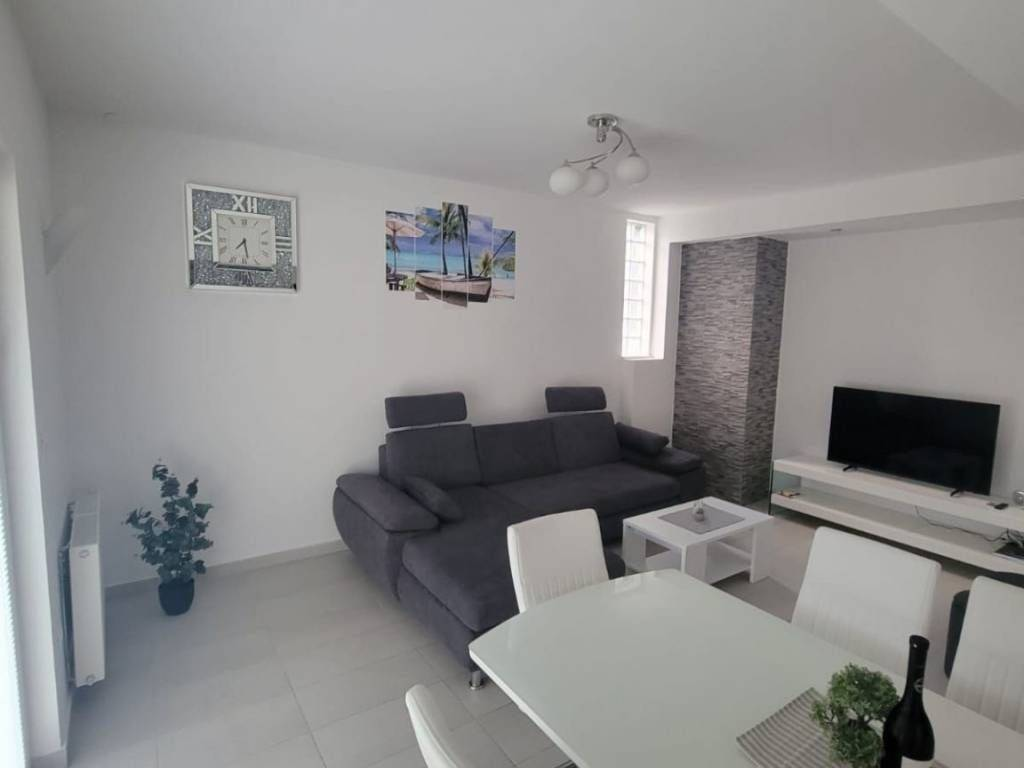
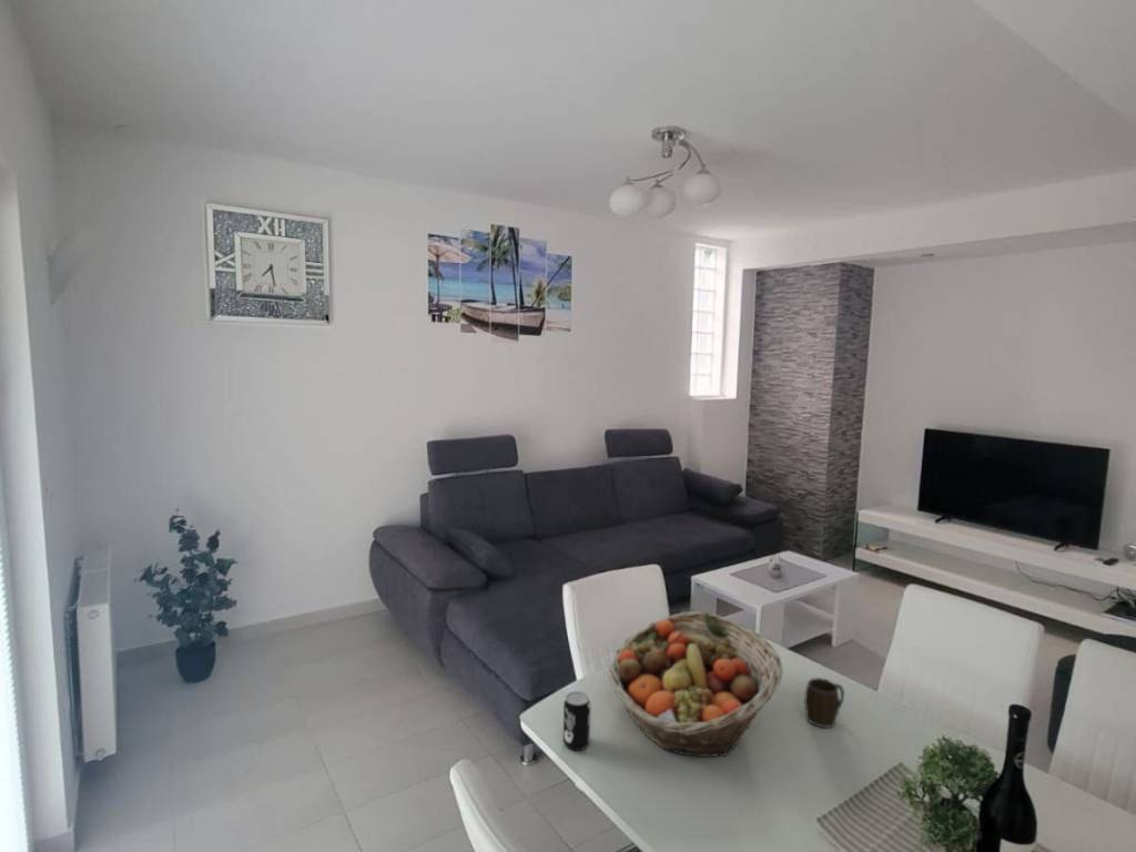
+ mug (826, 700)
+ fruit basket (691, 677)
+ beverage can (577, 720)
